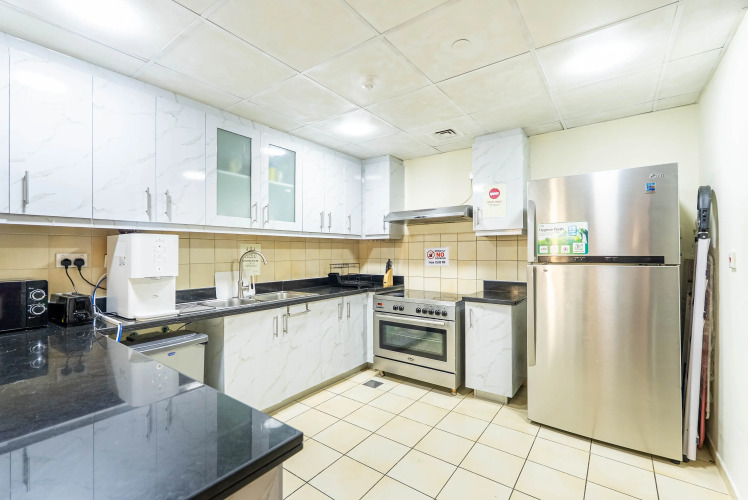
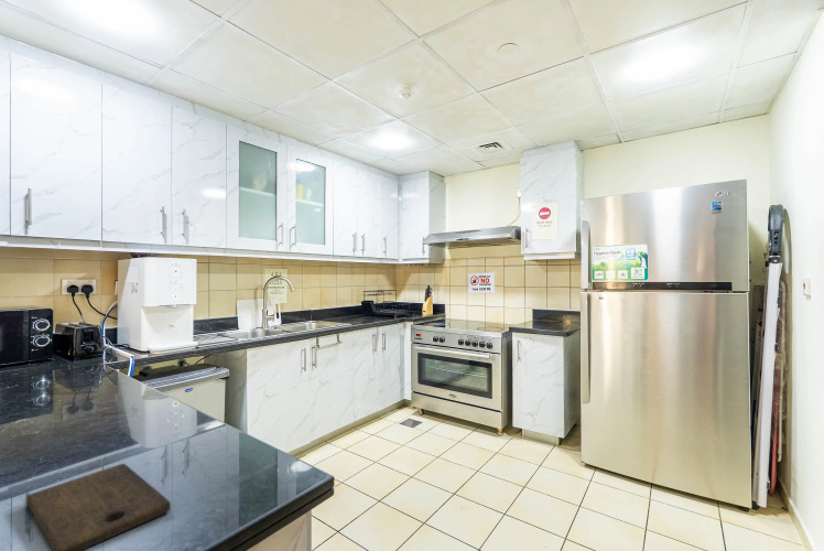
+ cutting board (97, 503)
